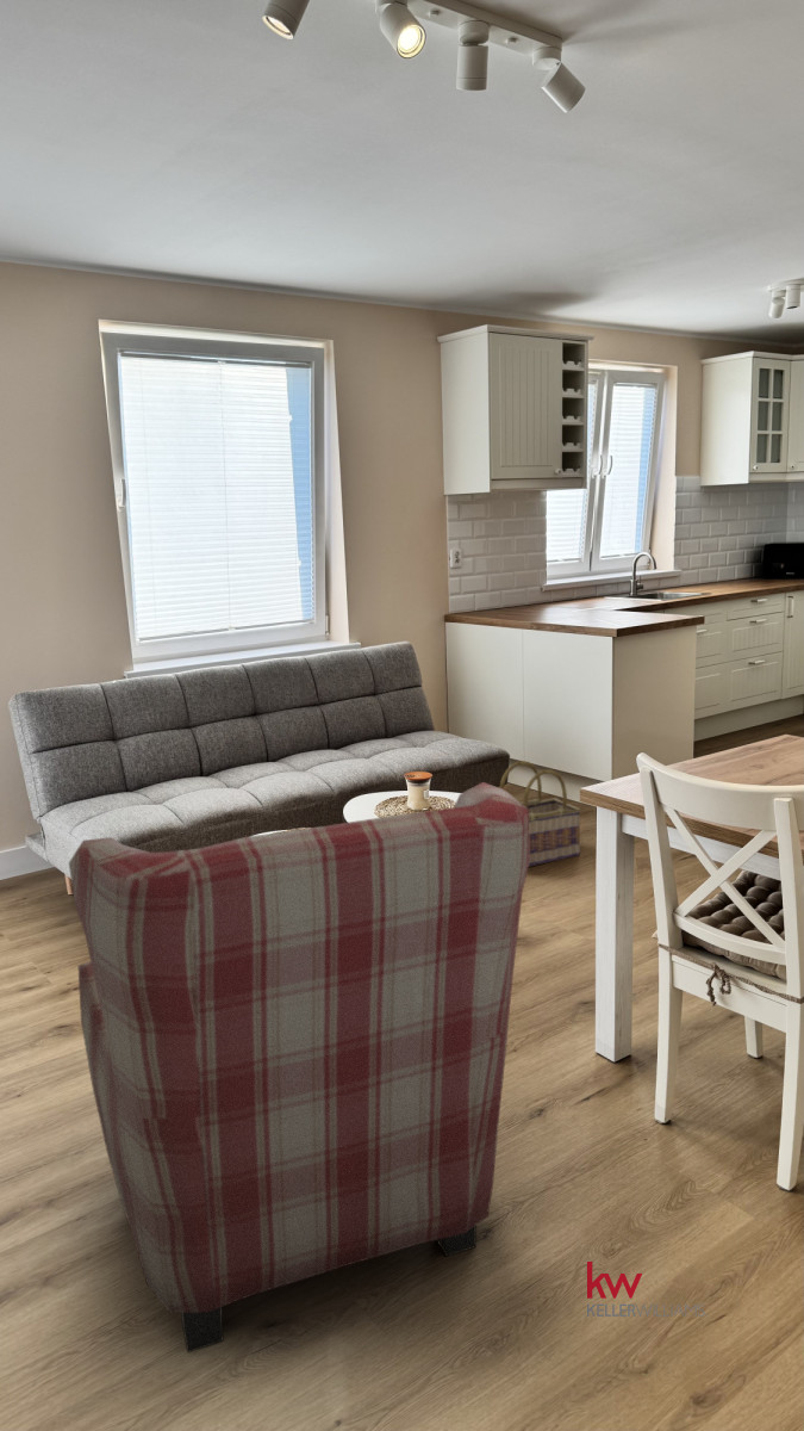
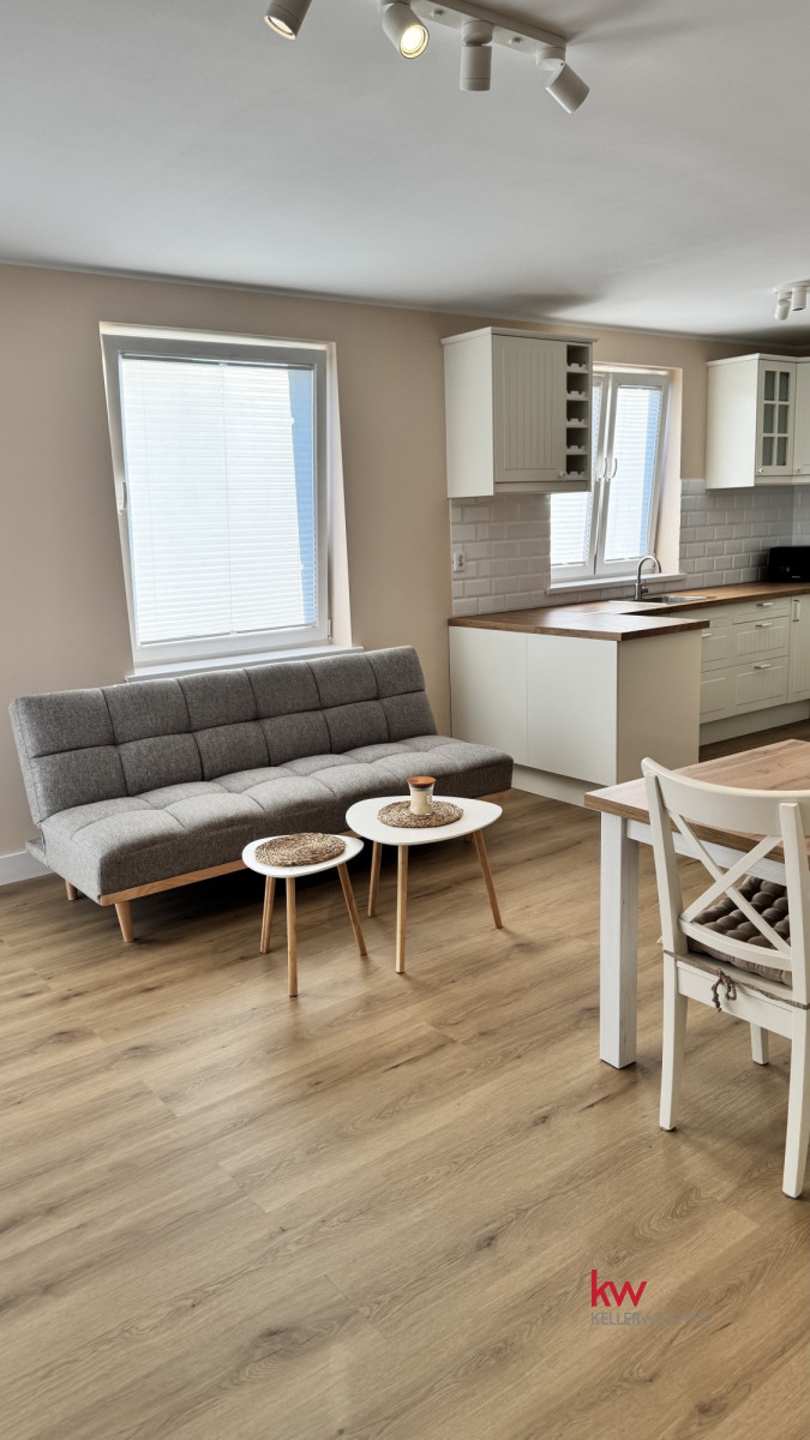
- basket (534, 811)
- armchair (292, 1014)
